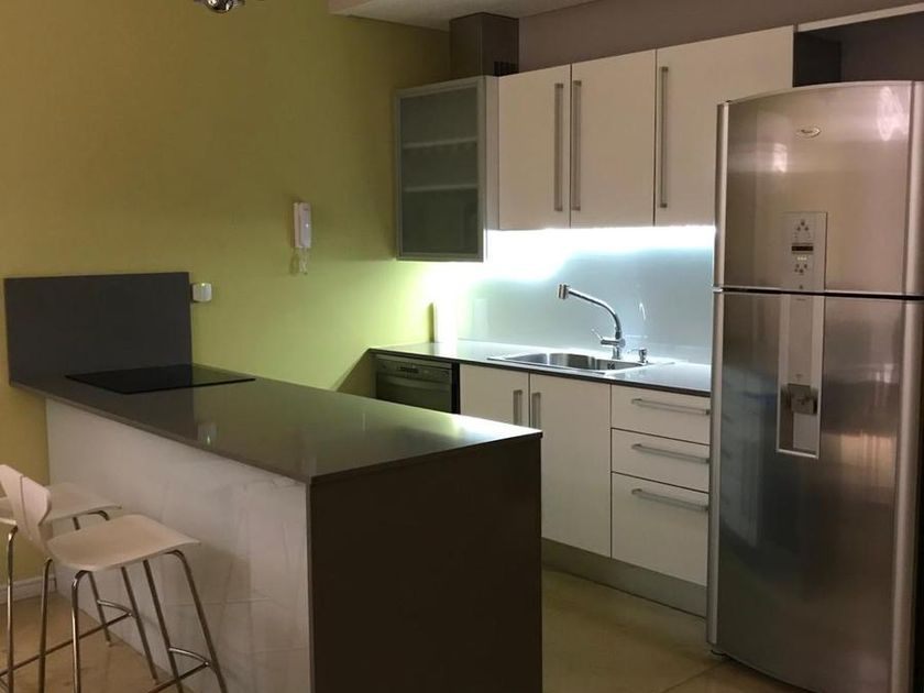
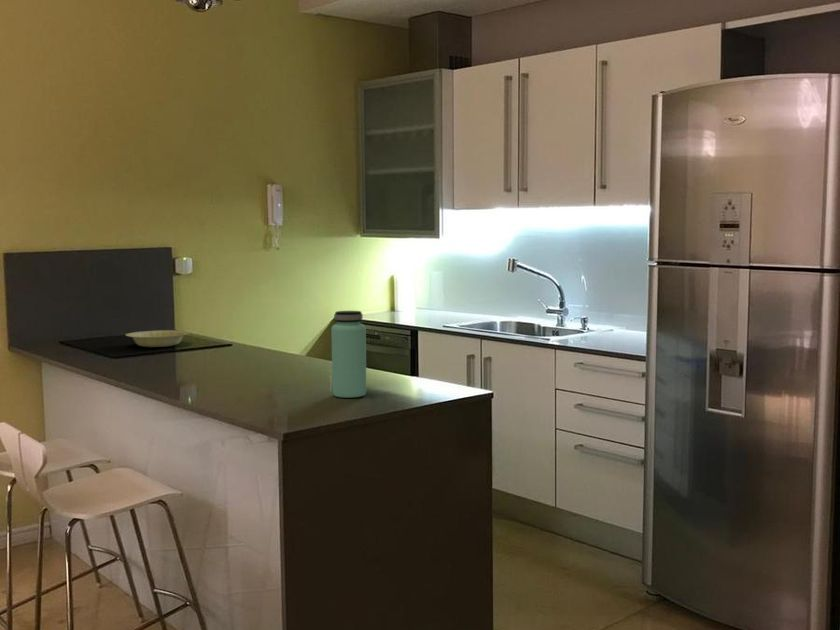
+ bowl (158, 339)
+ bottle (348, 353)
